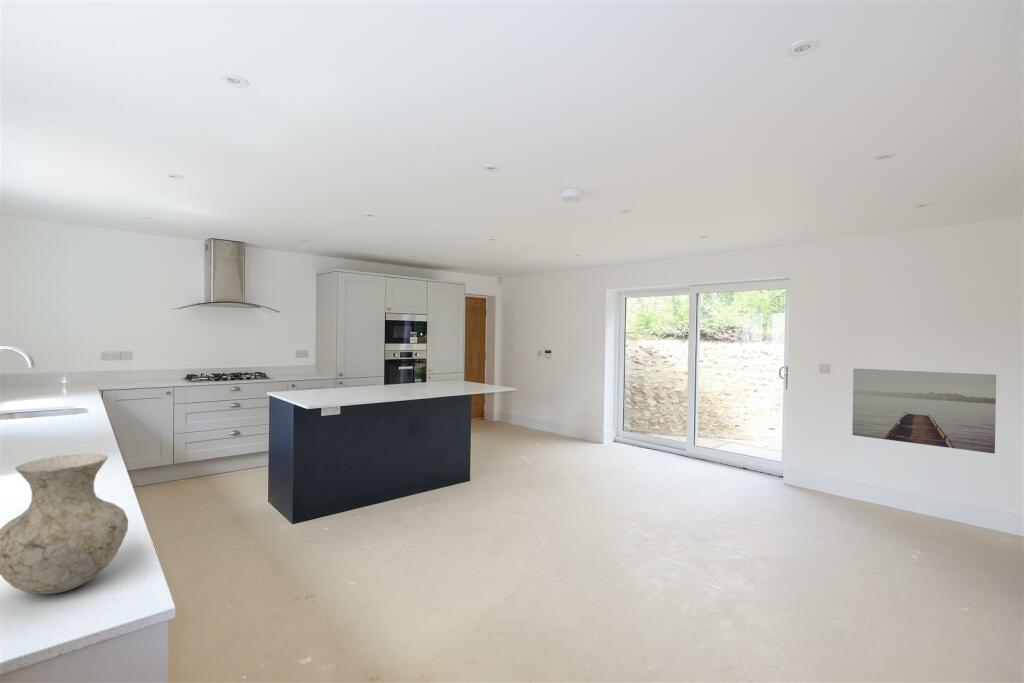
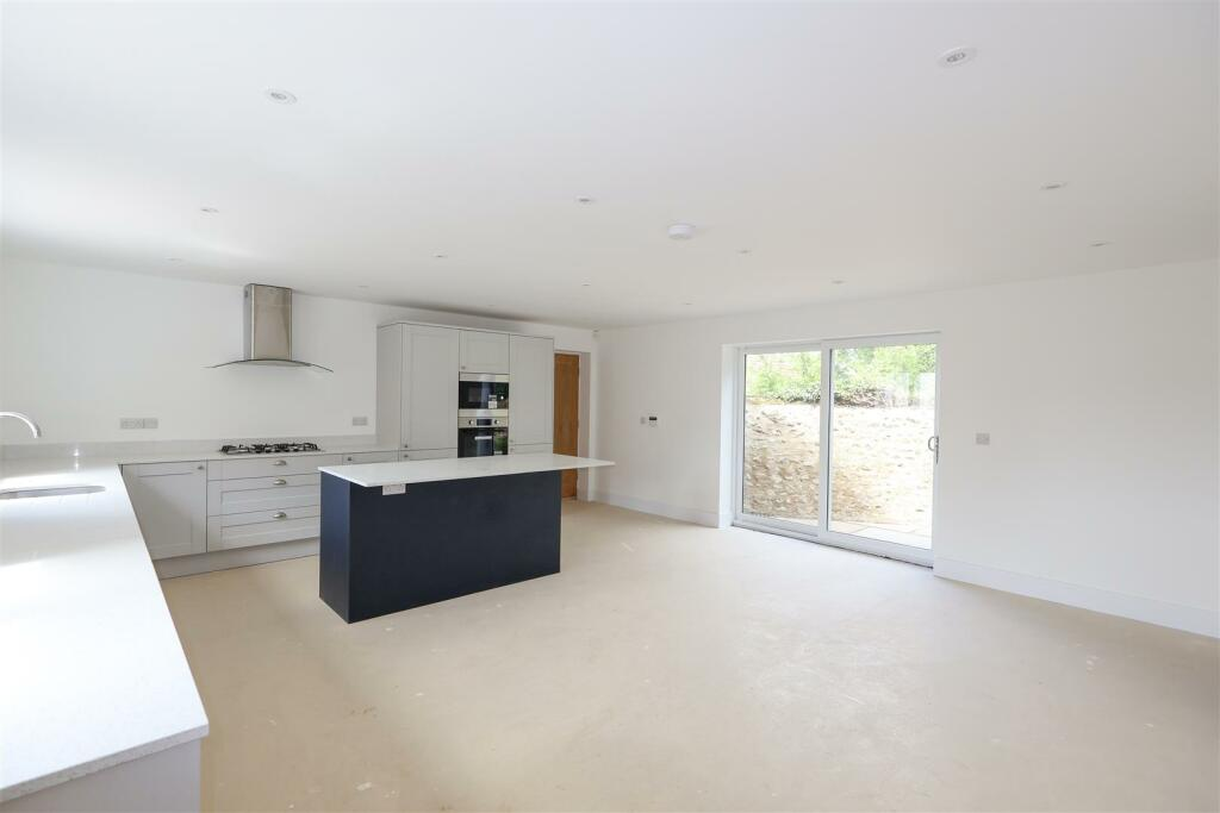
- vase (63, 524)
- wall art (918, 407)
